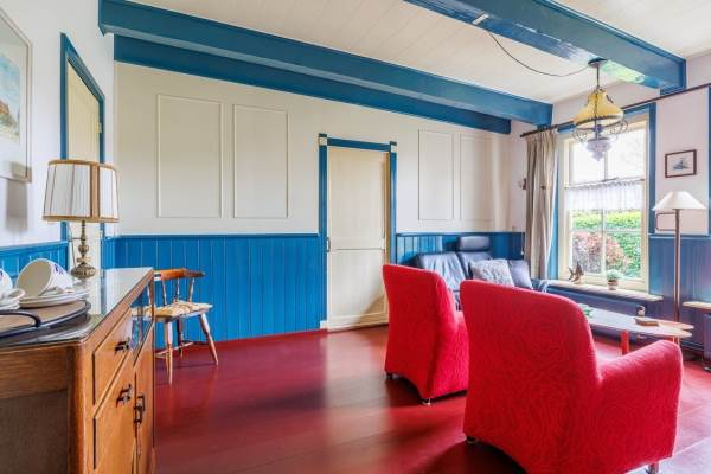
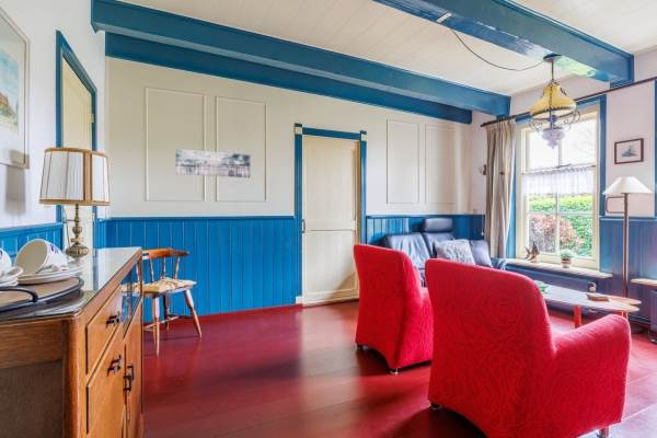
+ wall art (214, 163)
